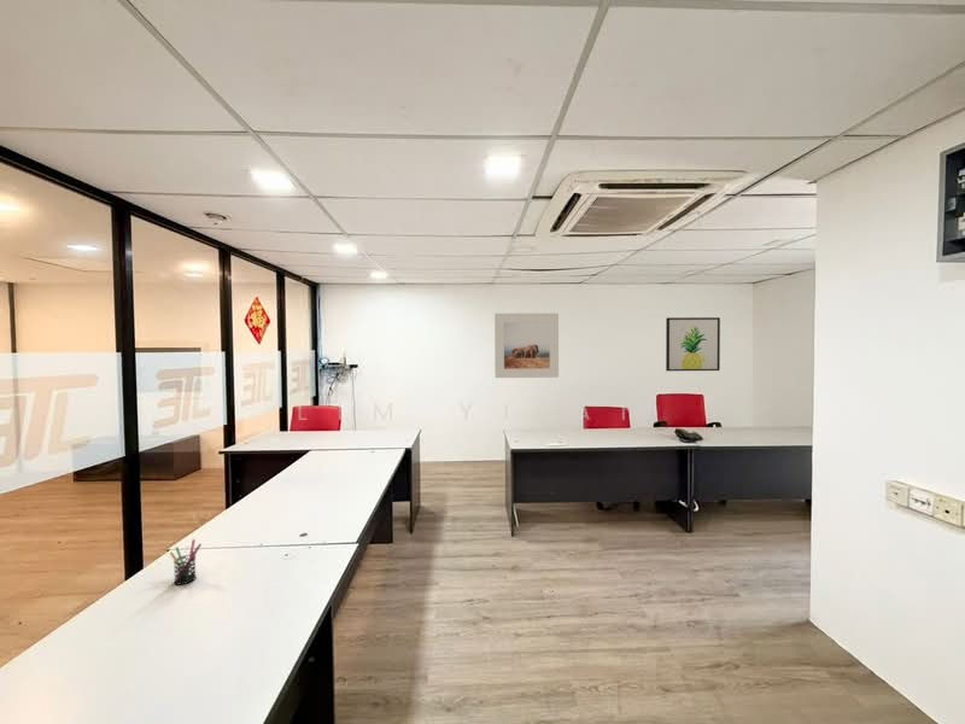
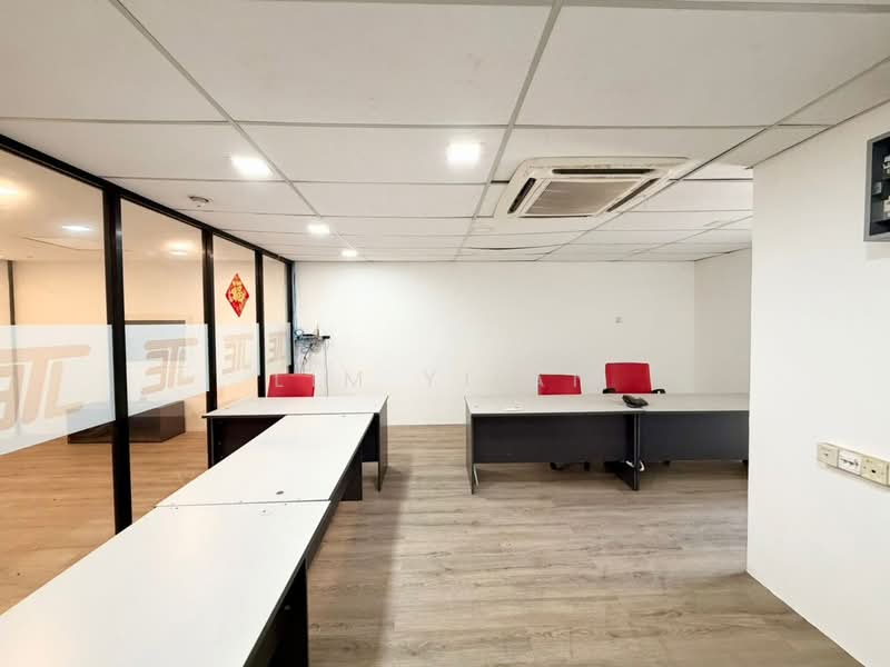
- wall art (692, 344)
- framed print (526, 345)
- pen holder (185, 560)
